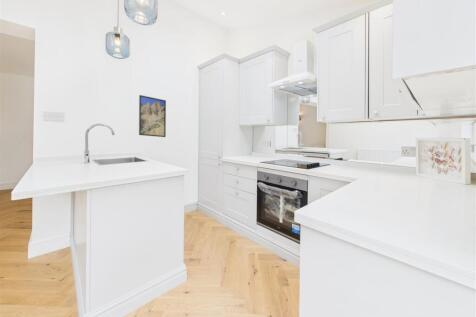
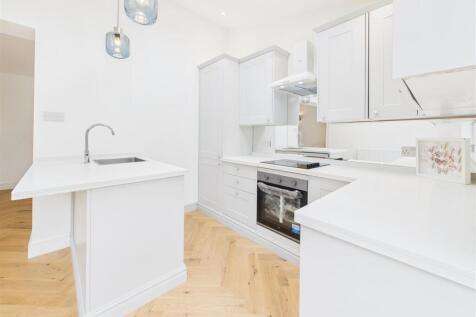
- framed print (152, 117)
